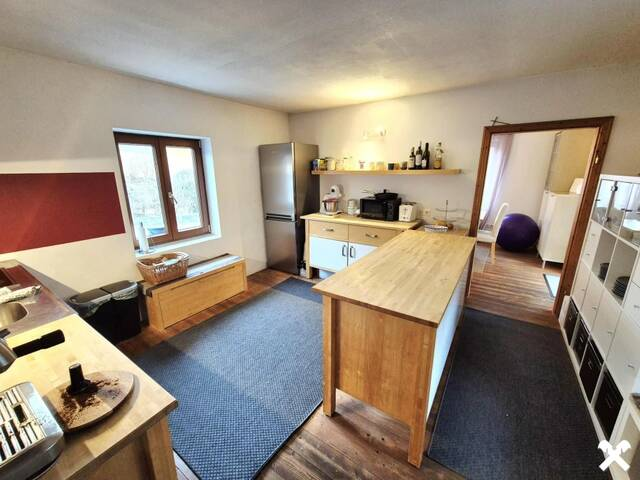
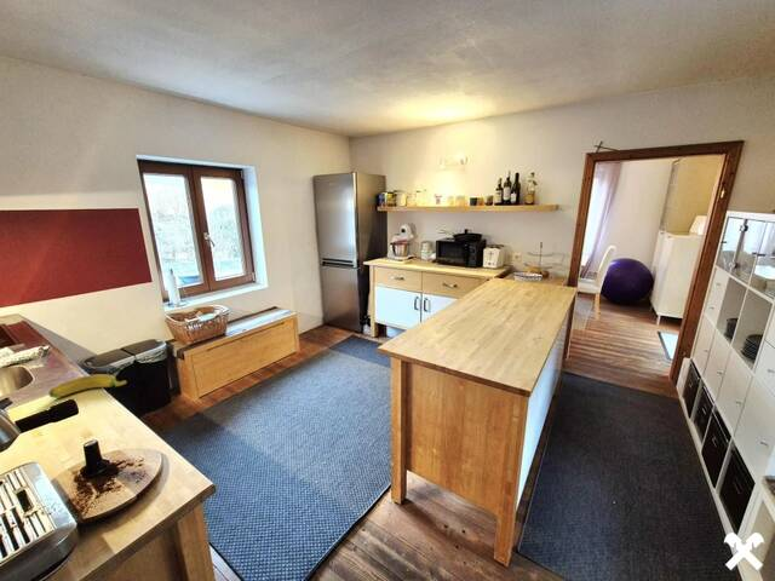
+ banana (87, 386)
